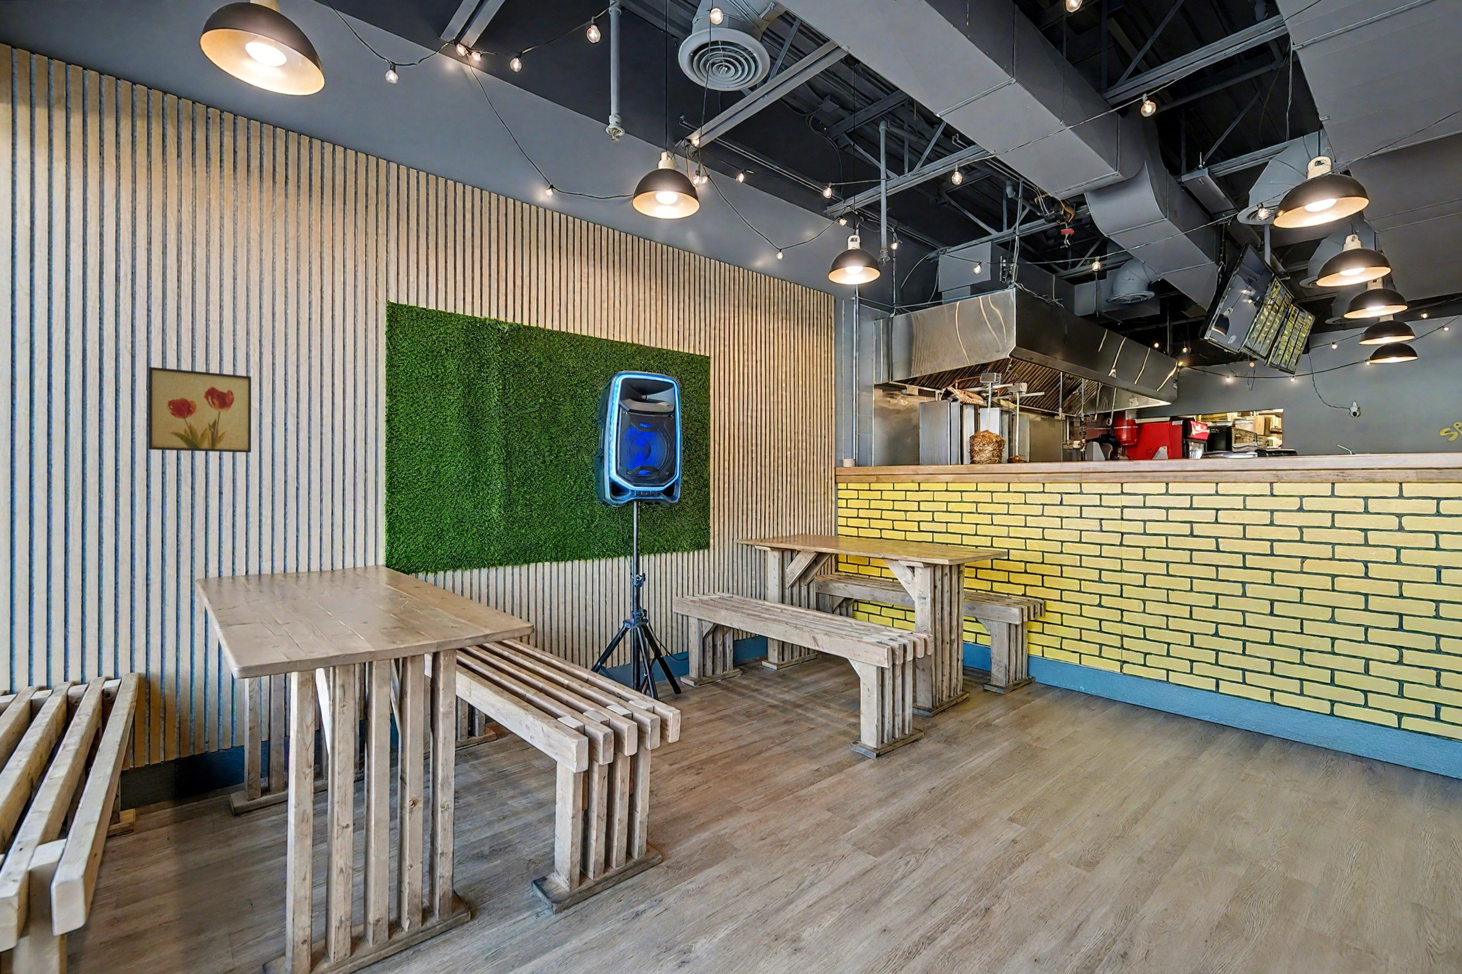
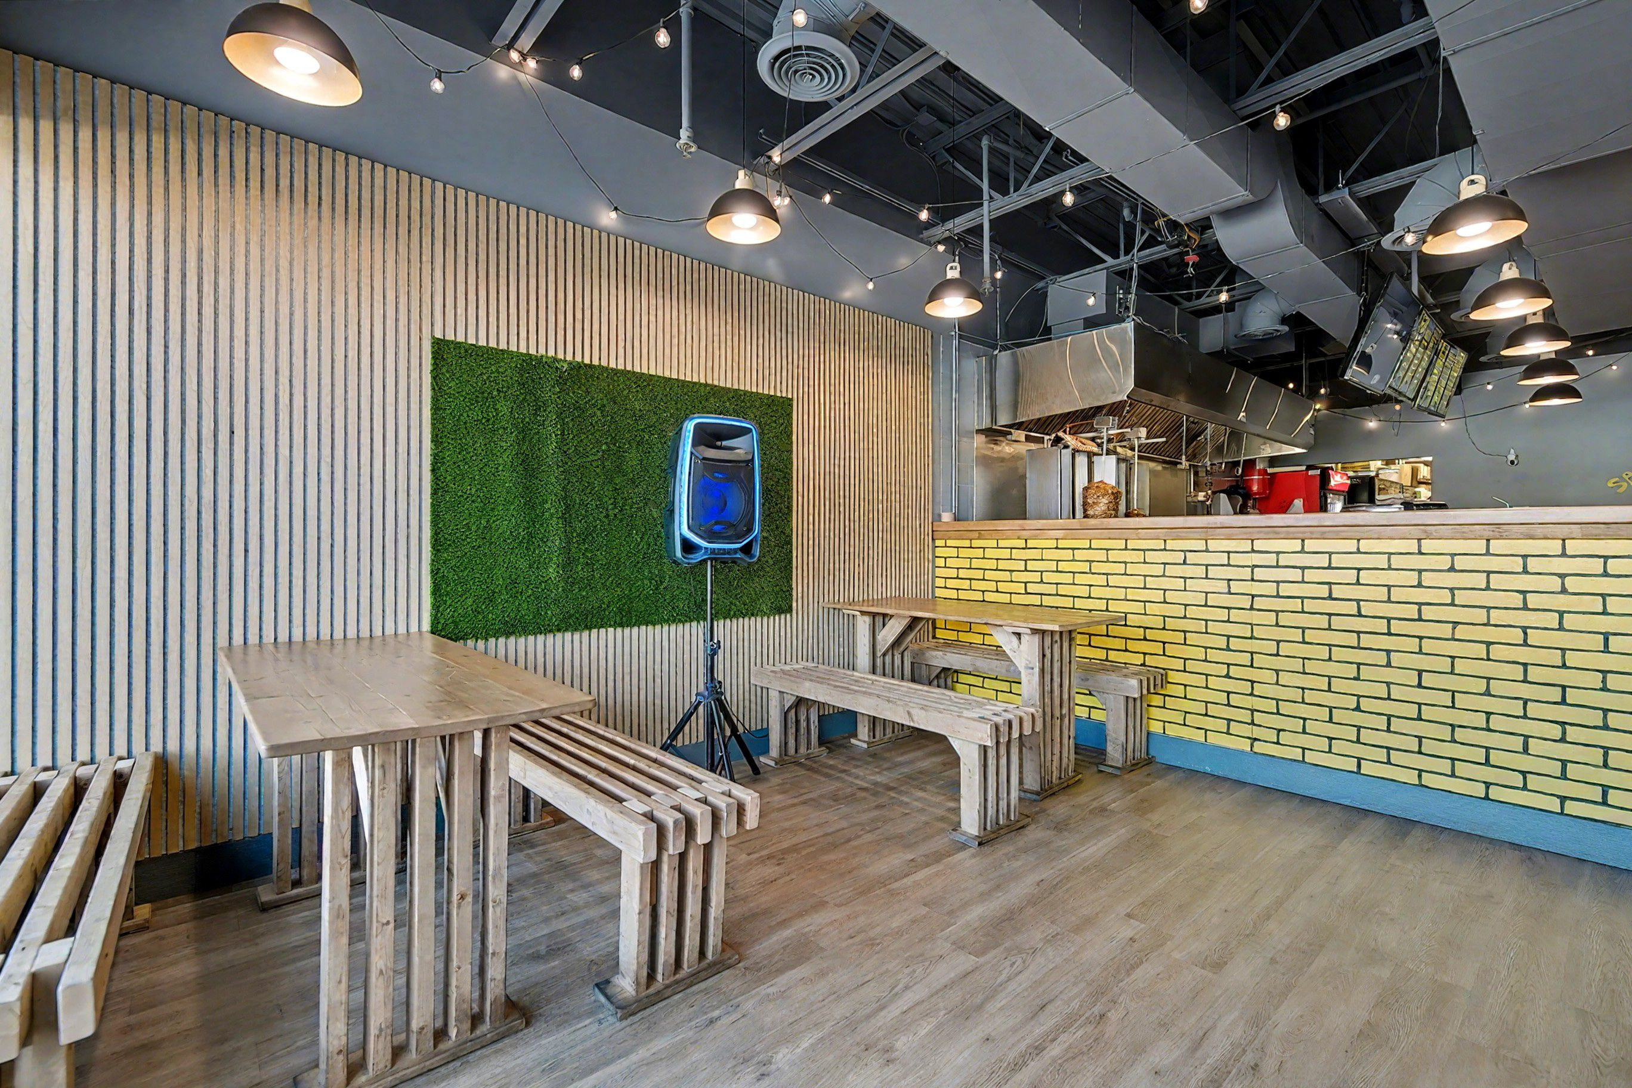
- wall art (201, 412)
